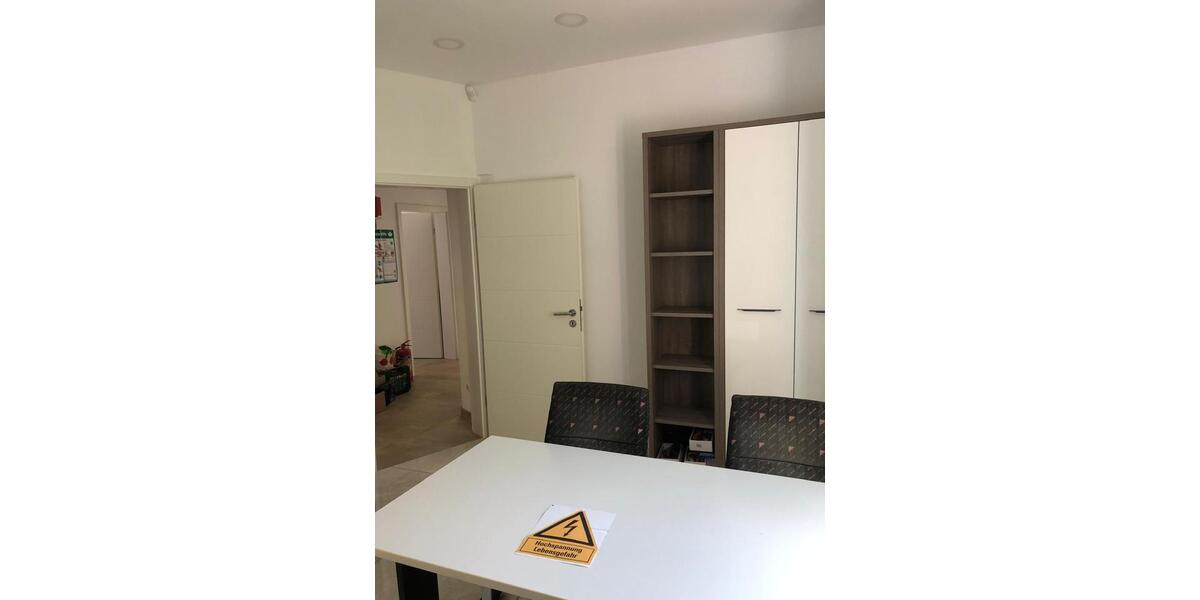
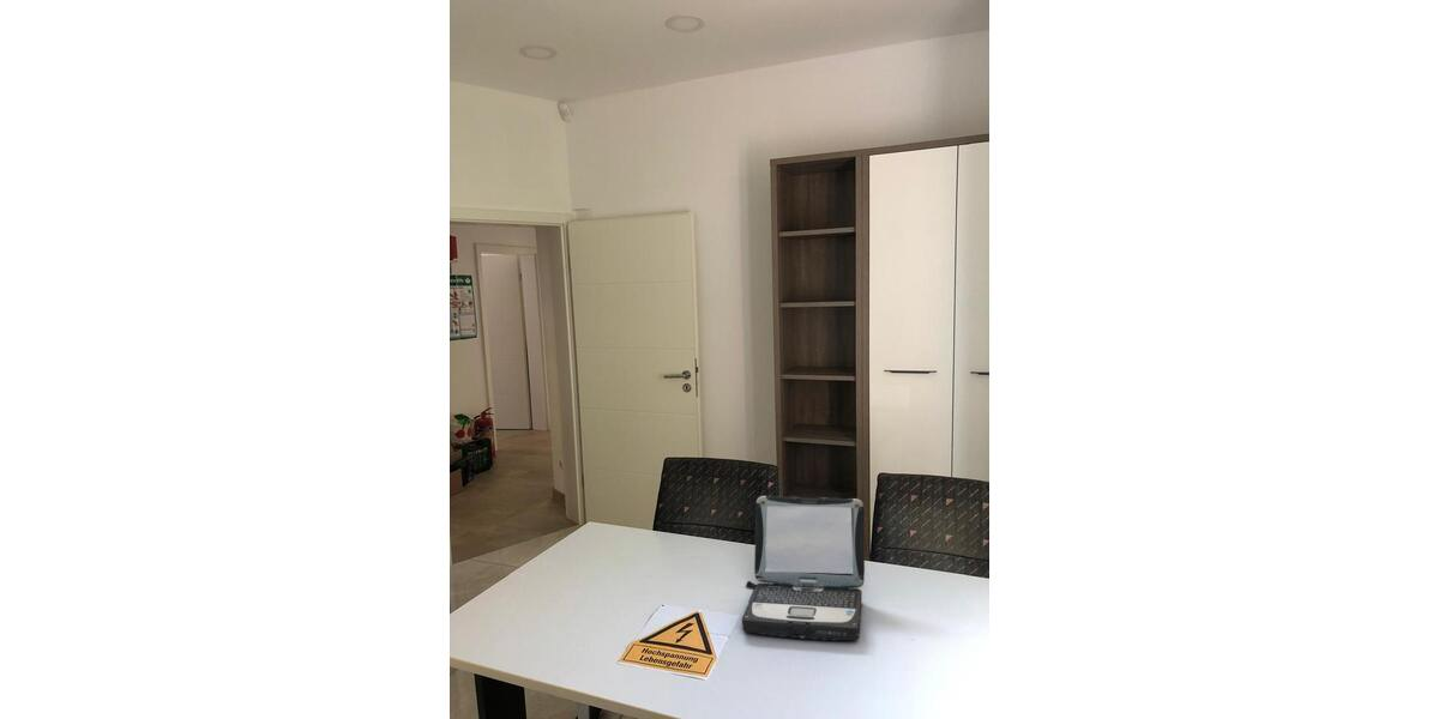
+ laptop (802, 560)
